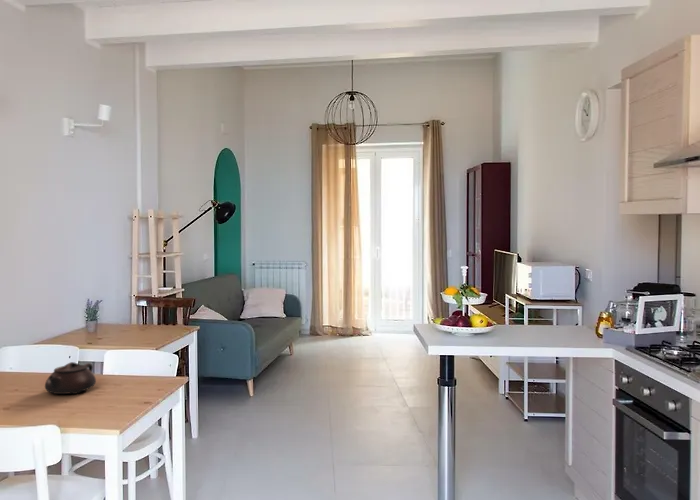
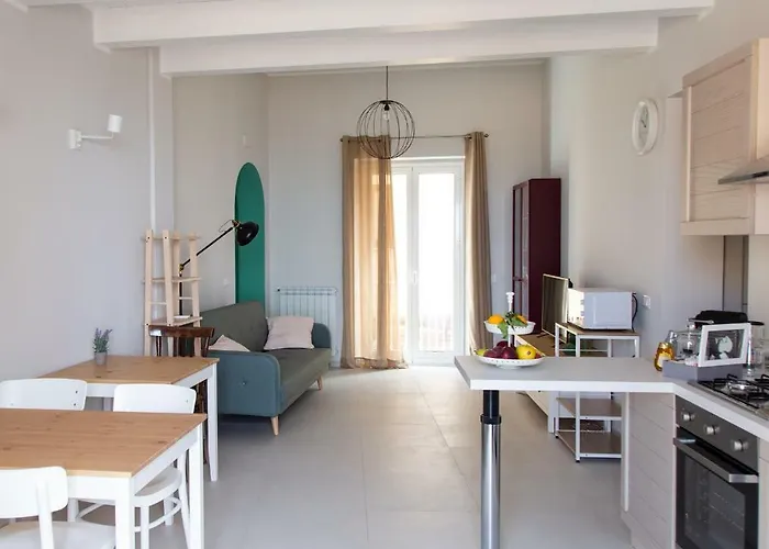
- teapot (72, 376)
